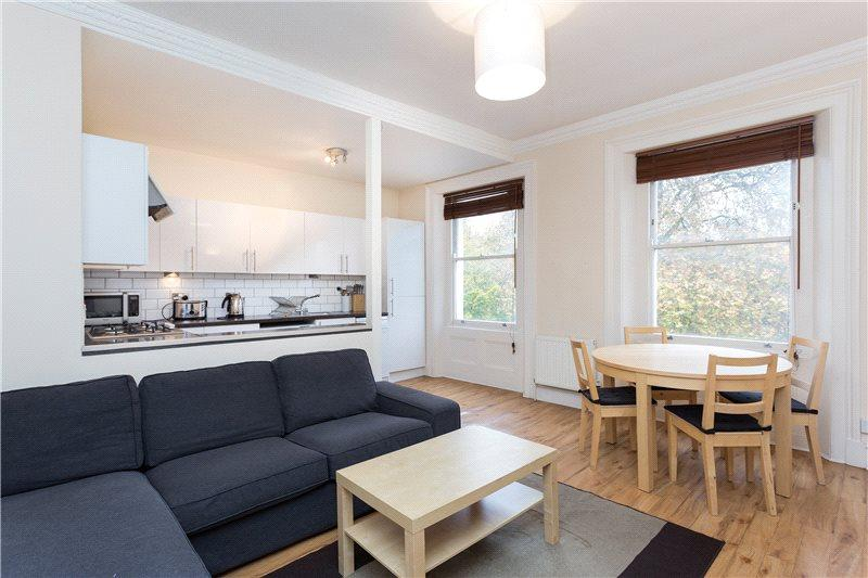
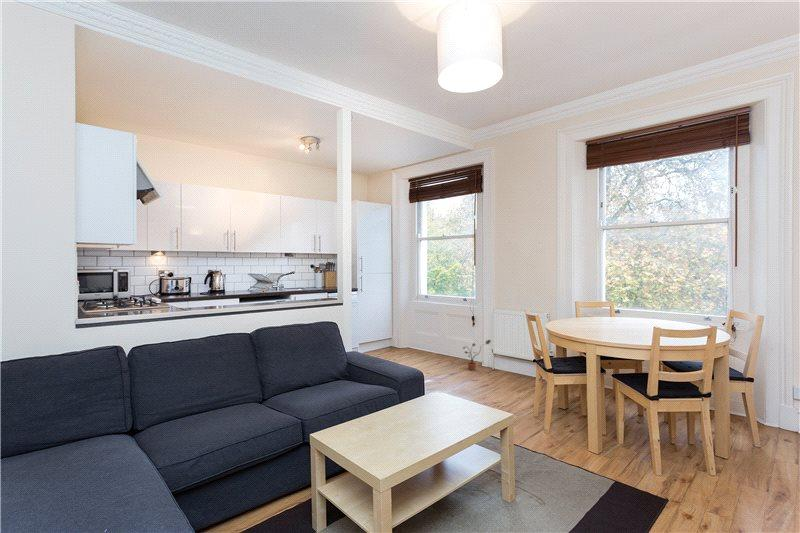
+ potted plant (474, 355)
